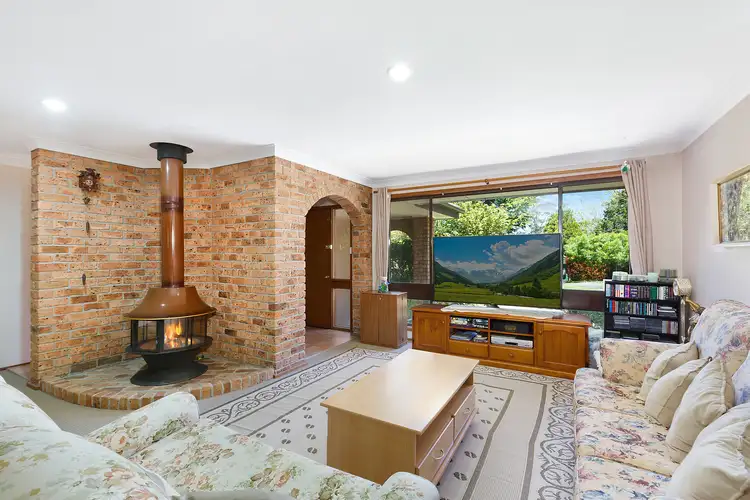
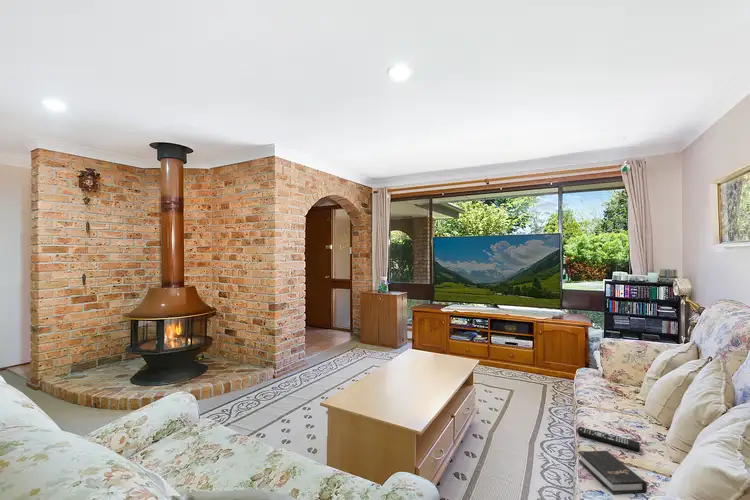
+ remote control (607, 438)
+ hardback book (610, 470)
